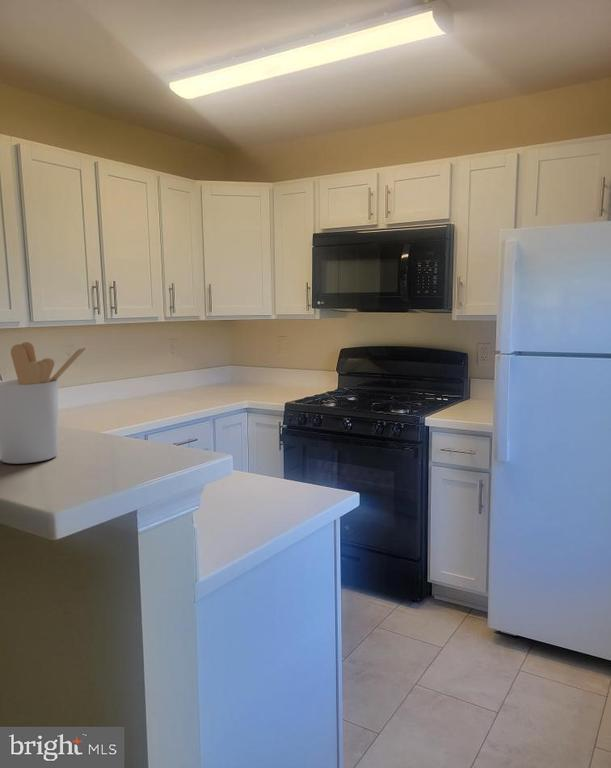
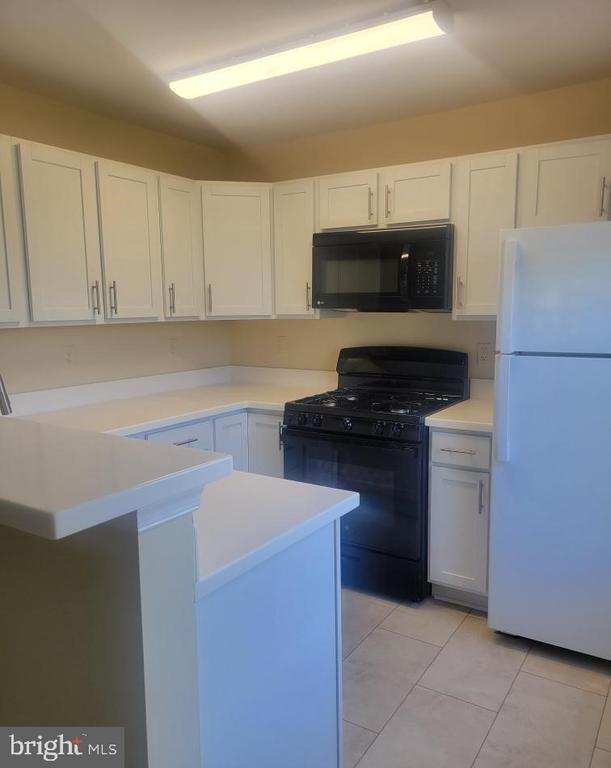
- utensil holder (43, 399)
